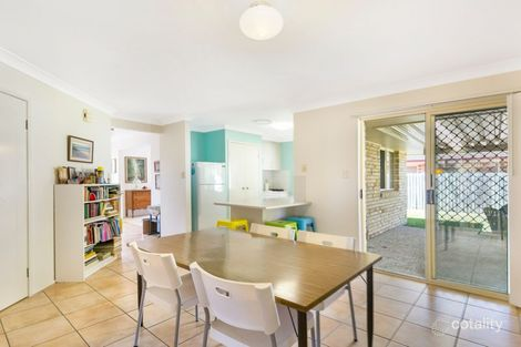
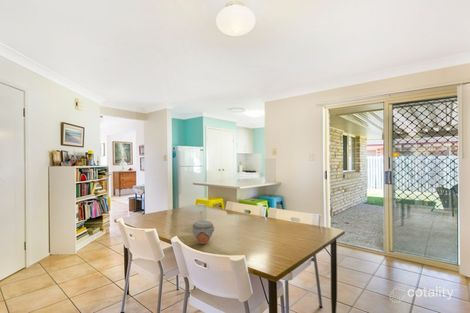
+ jar (203, 232)
